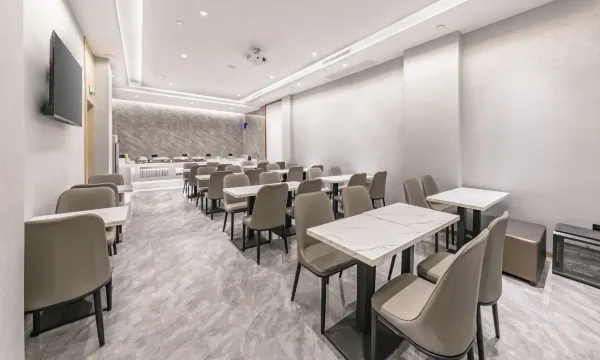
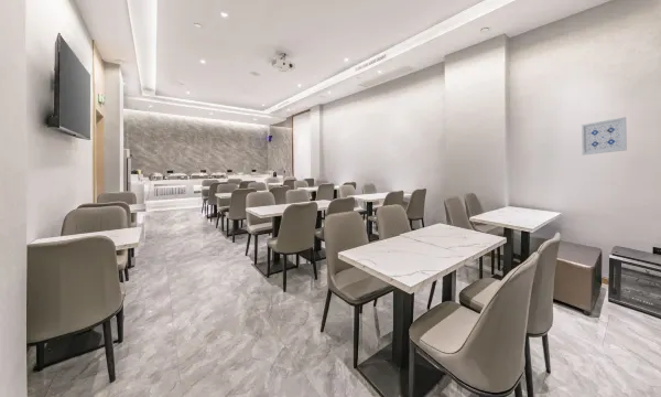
+ wall art (603, 137)
